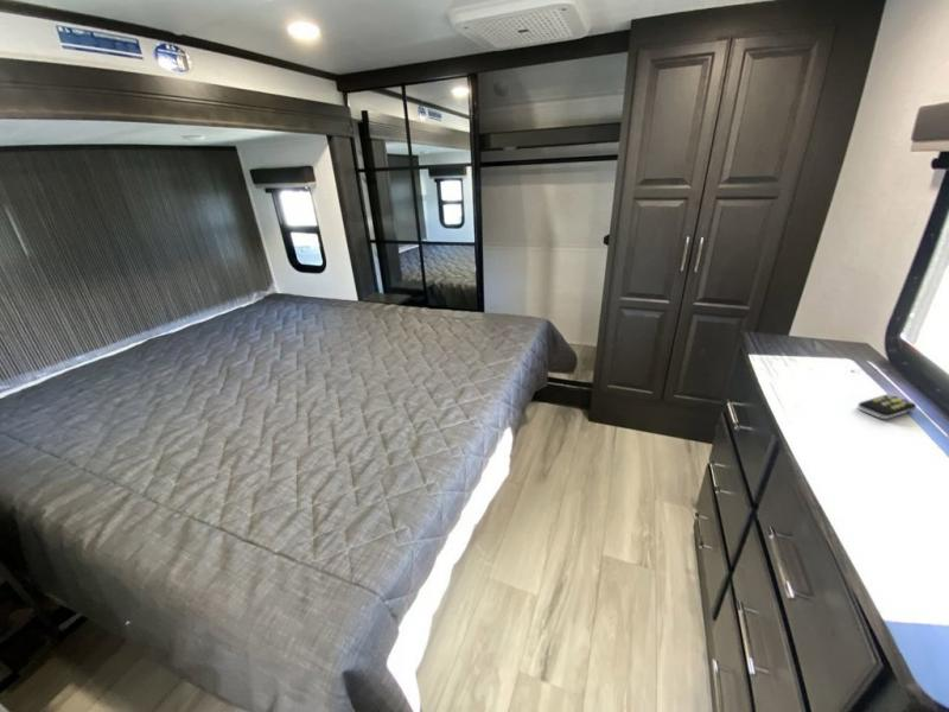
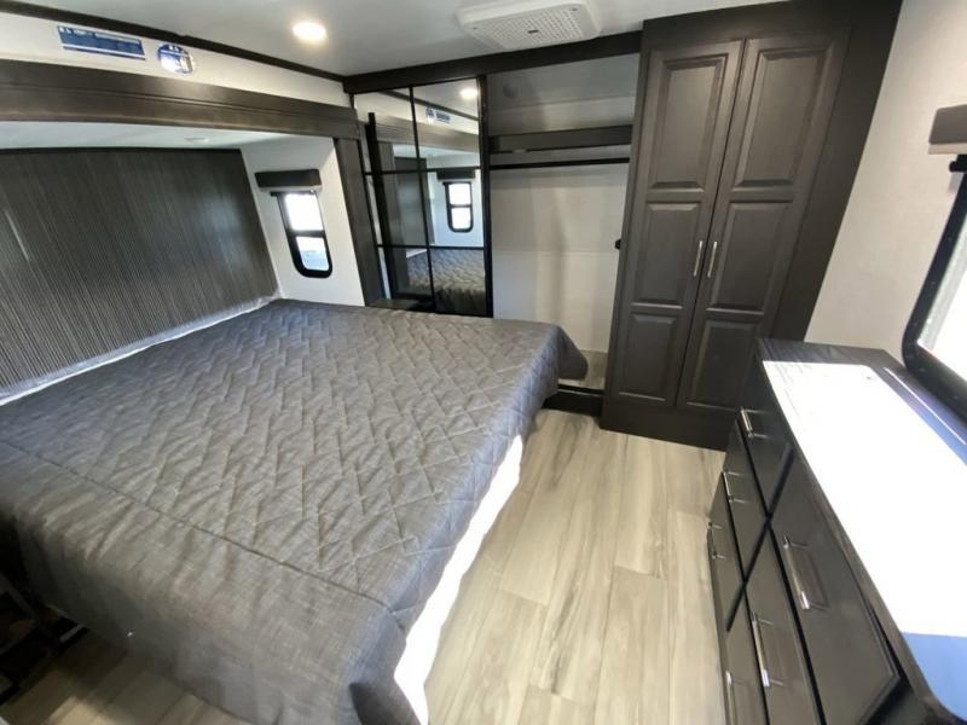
- remote control (886, 406)
